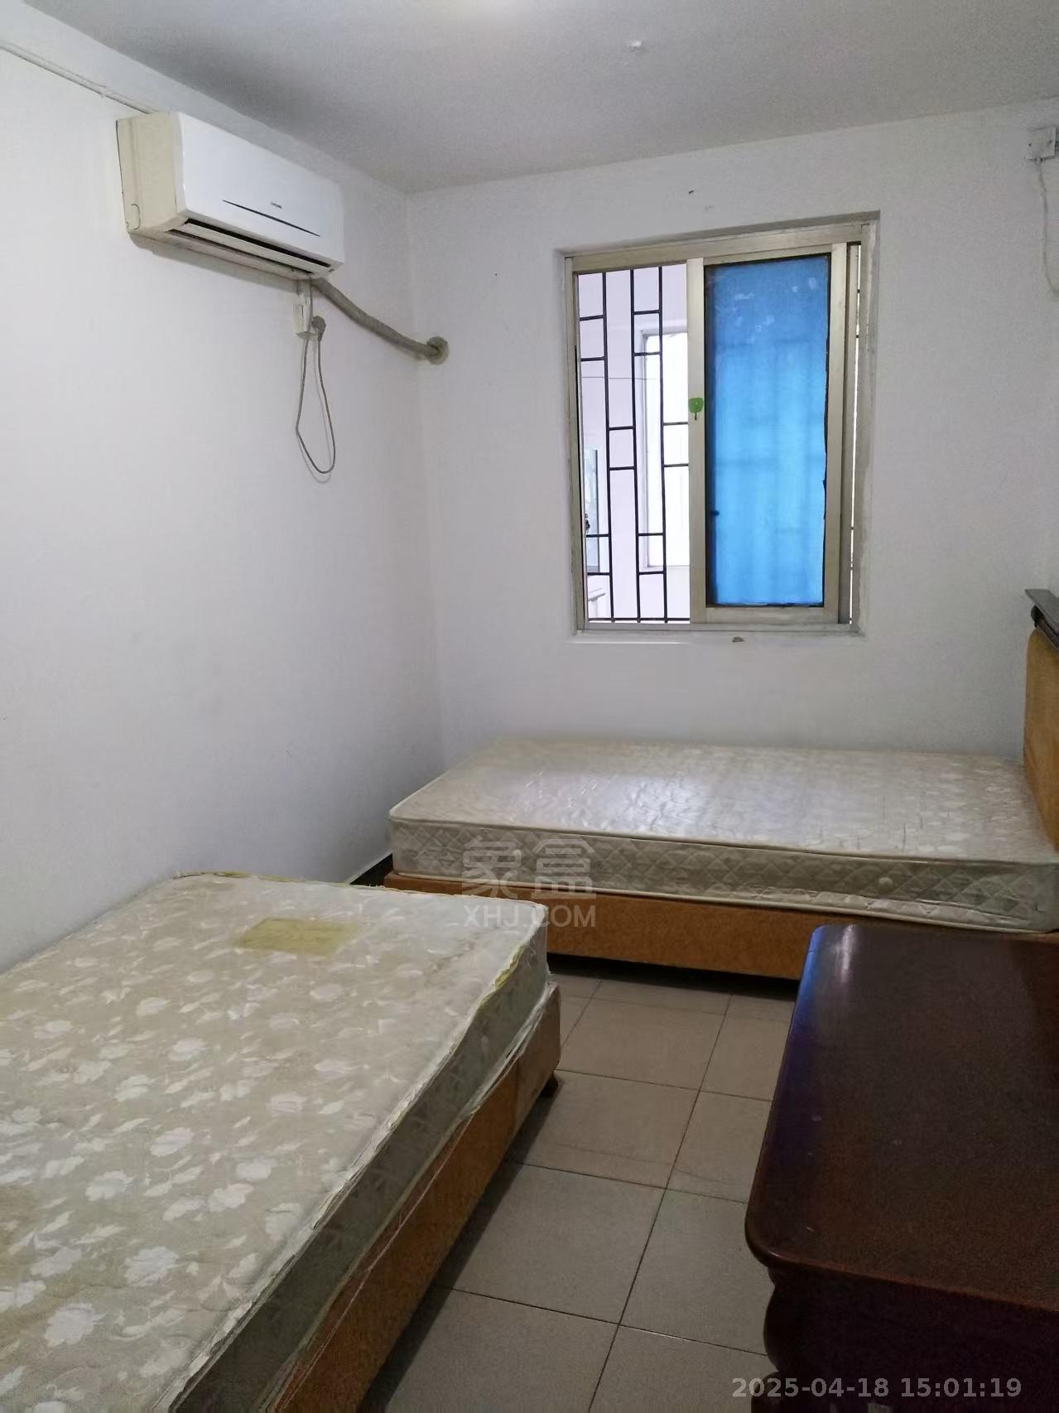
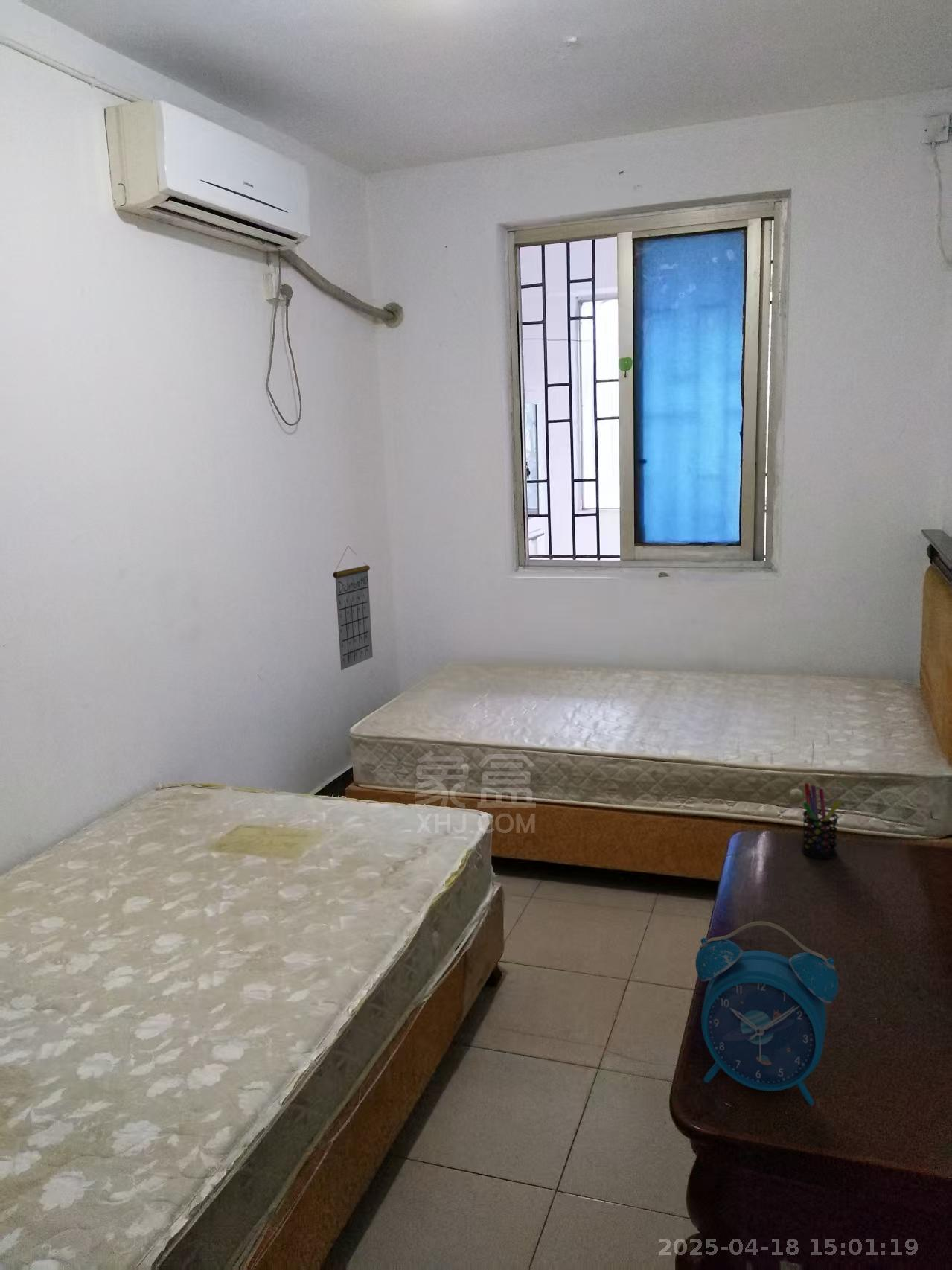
+ calendar (354, 605)
+ alarm clock (763, 1008)
+ pen holder (816, 820)
